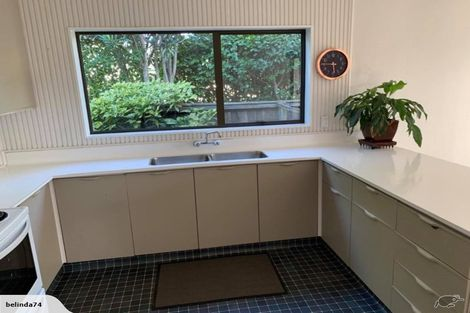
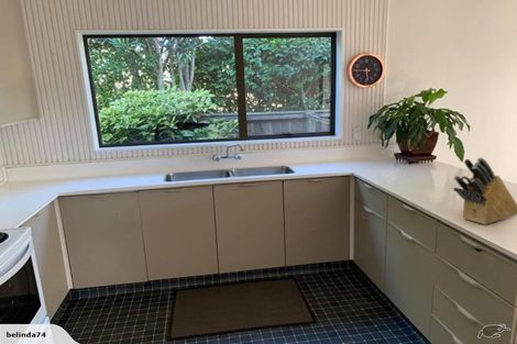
+ knife block (487, 187)
